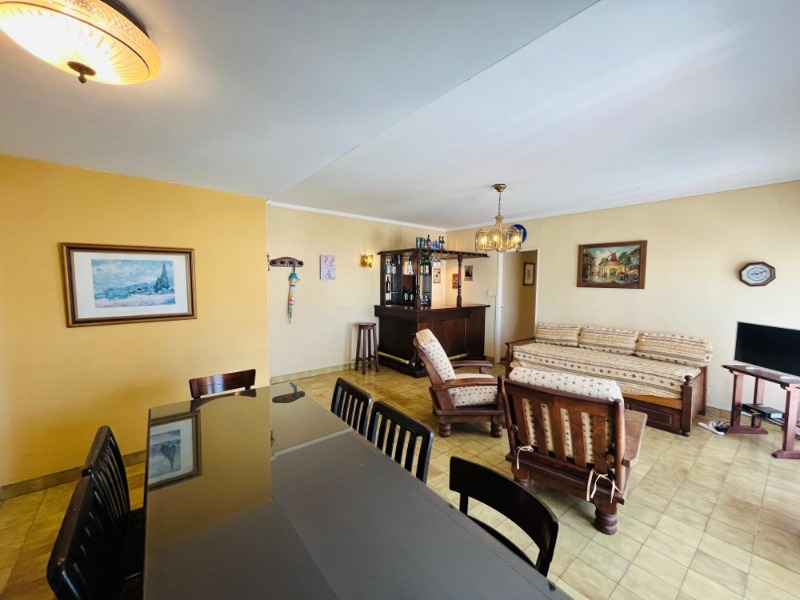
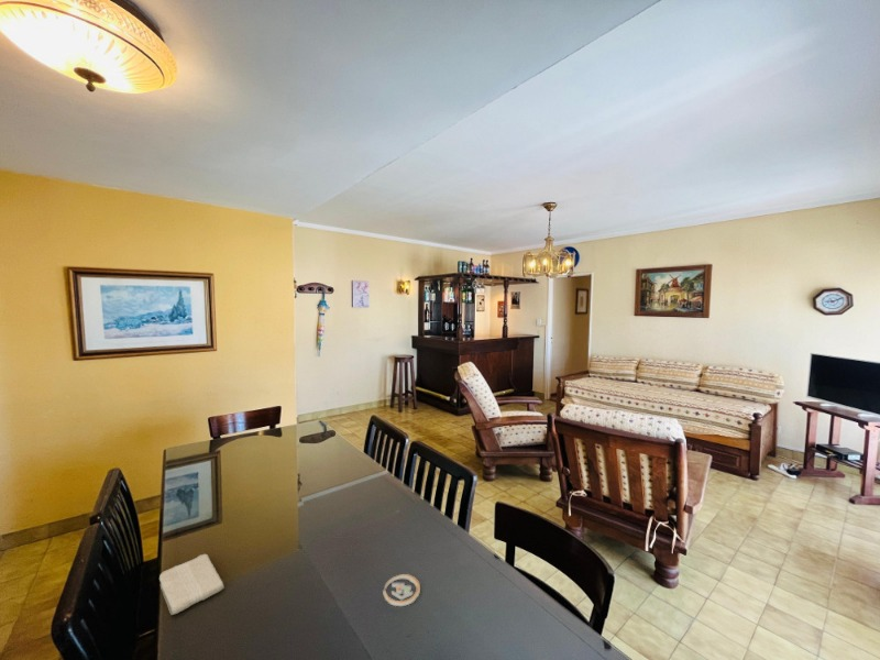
+ coaster (402, 588)
+ washcloth (190, 580)
